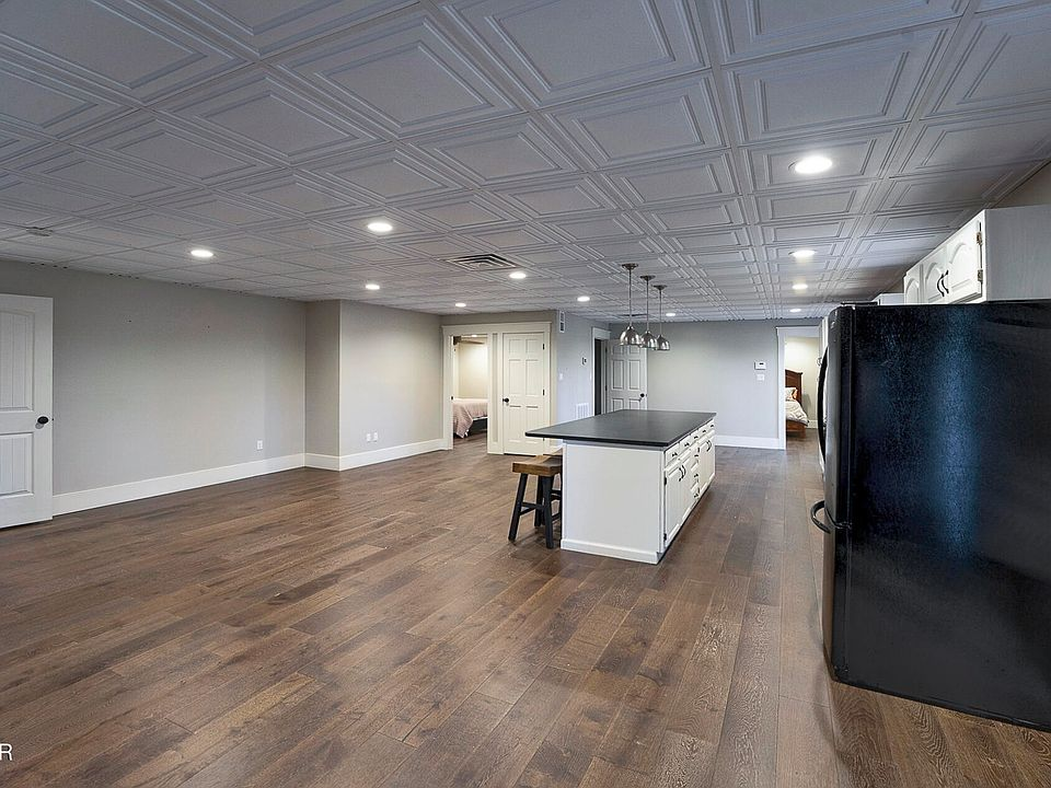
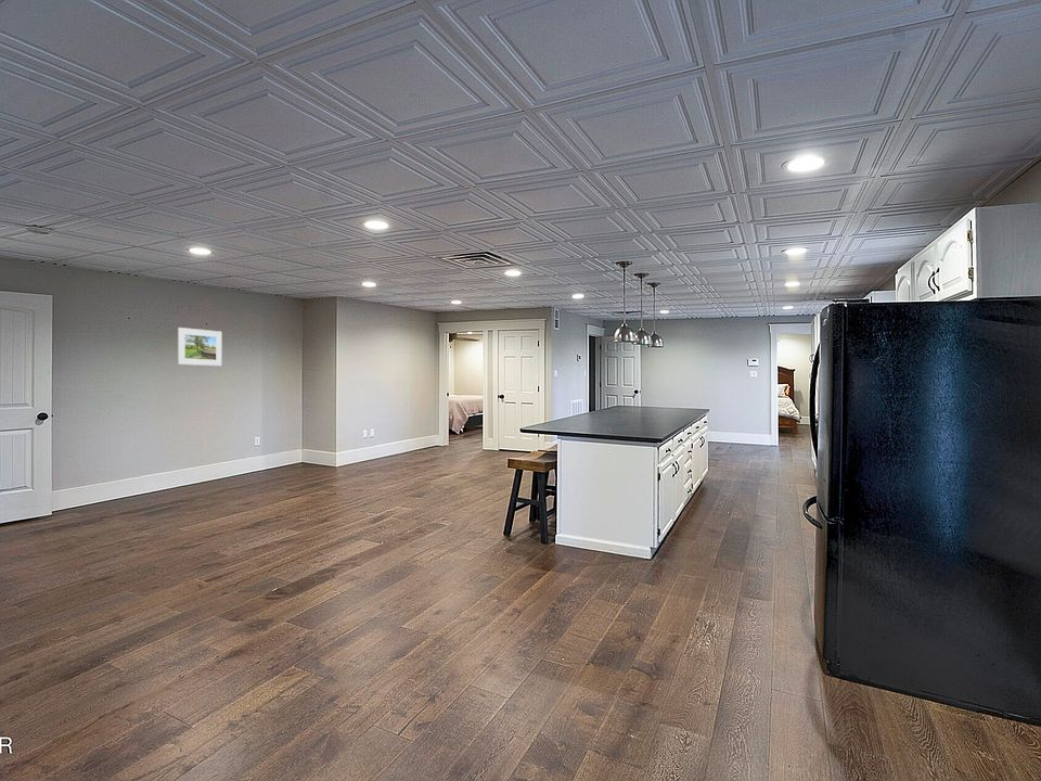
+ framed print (201, 347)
